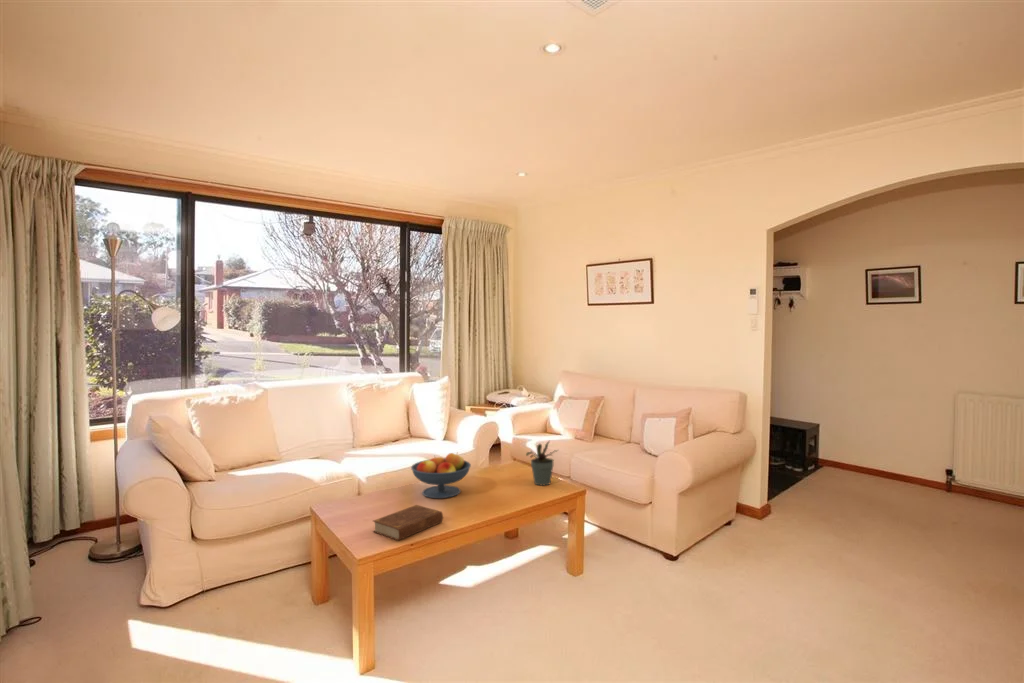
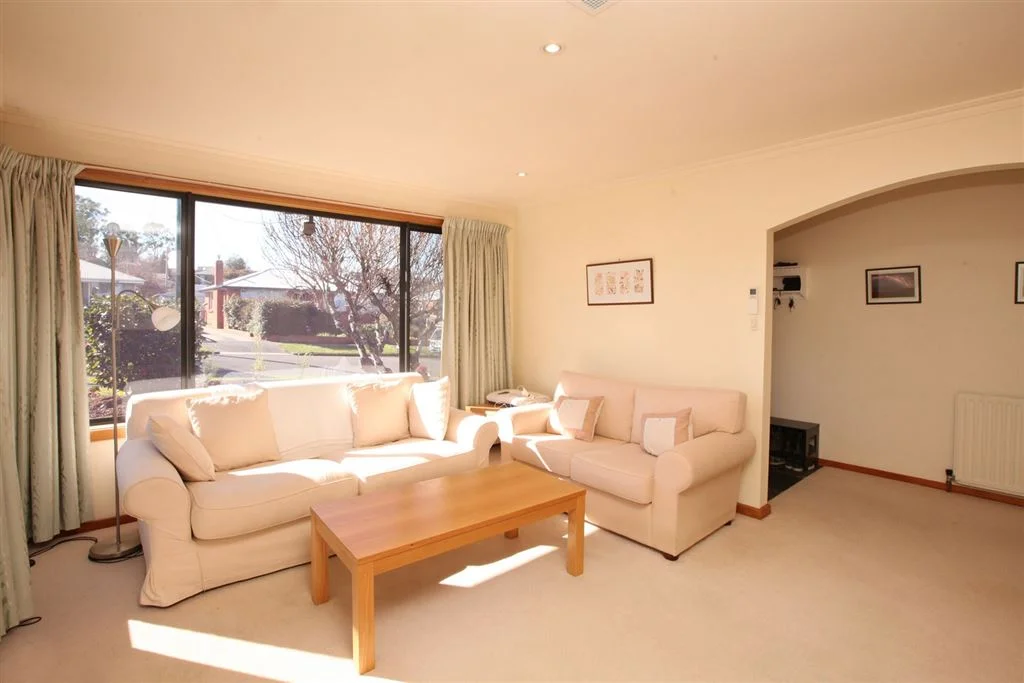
- book (408, 521)
- potted plant (543, 462)
- fruit bowl (441, 474)
